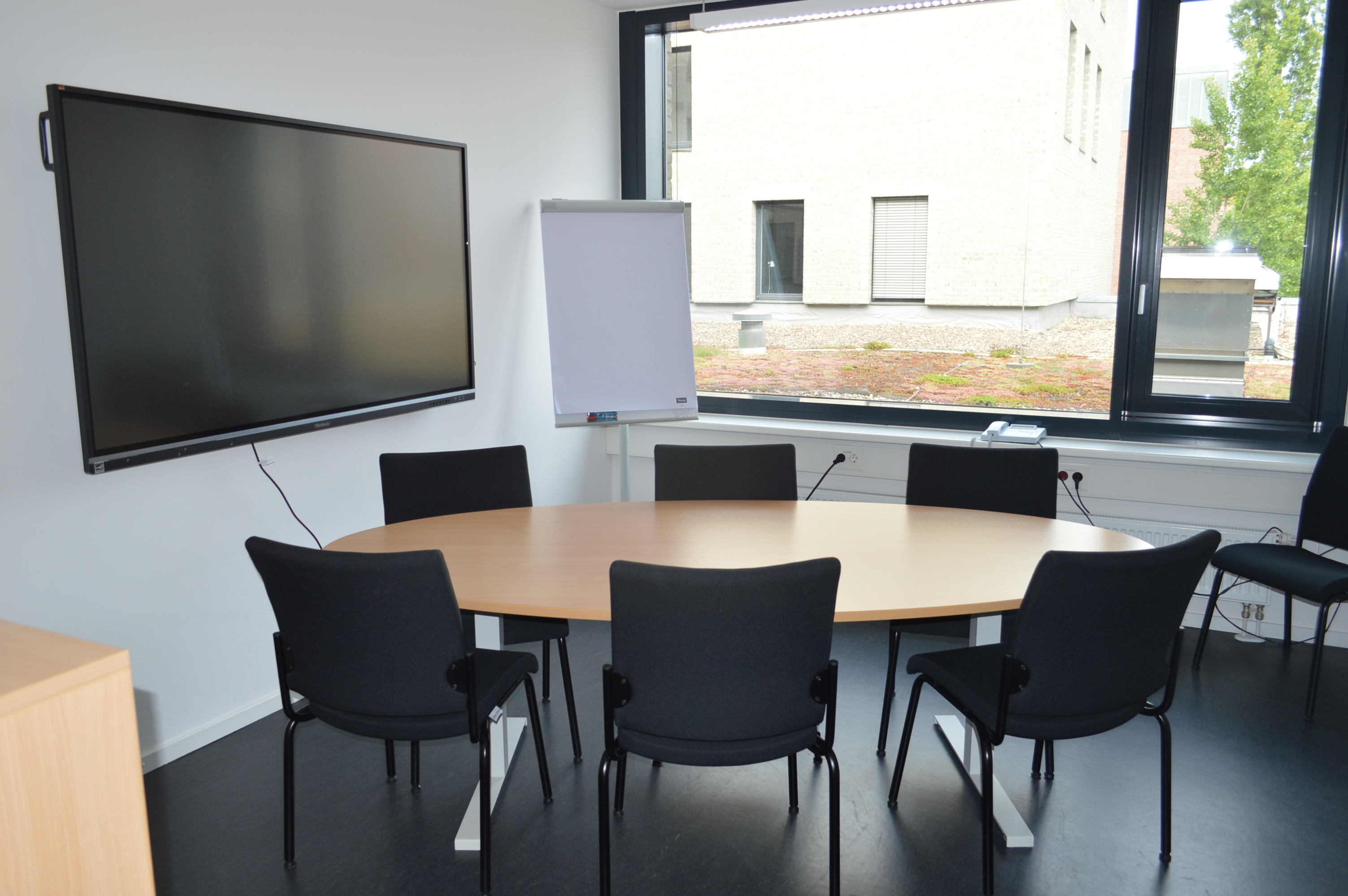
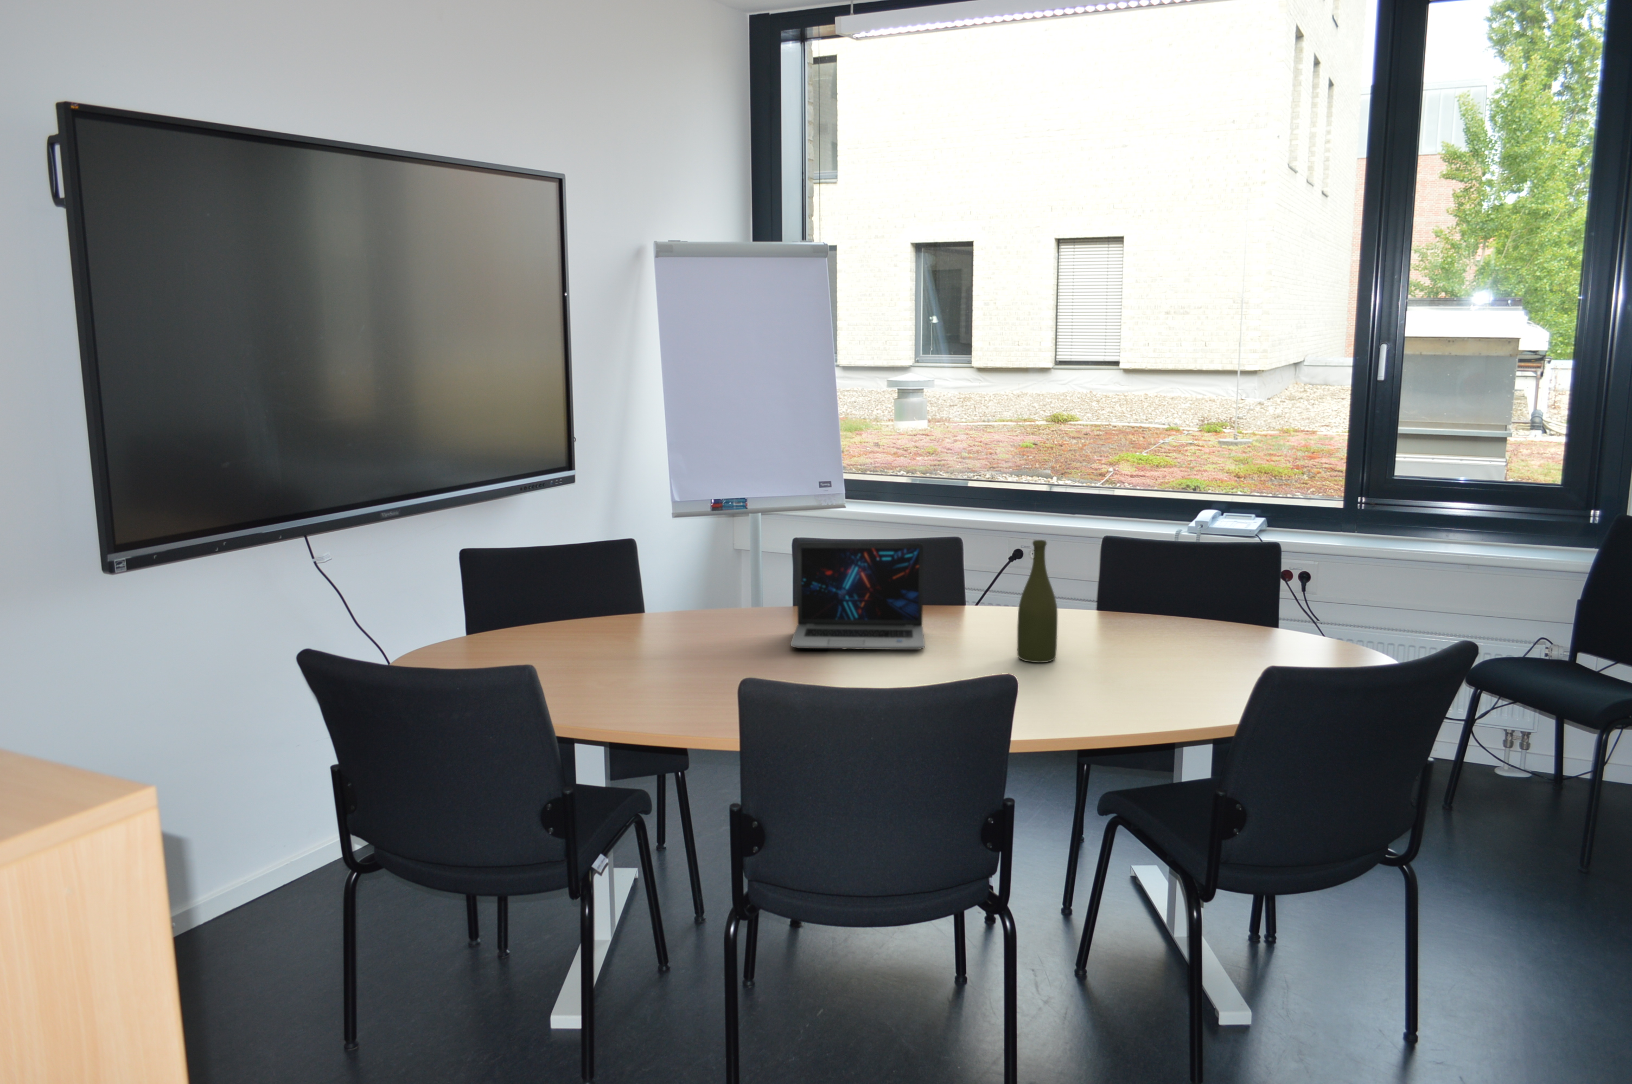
+ laptop (858, 595)
+ bottle (1038, 600)
